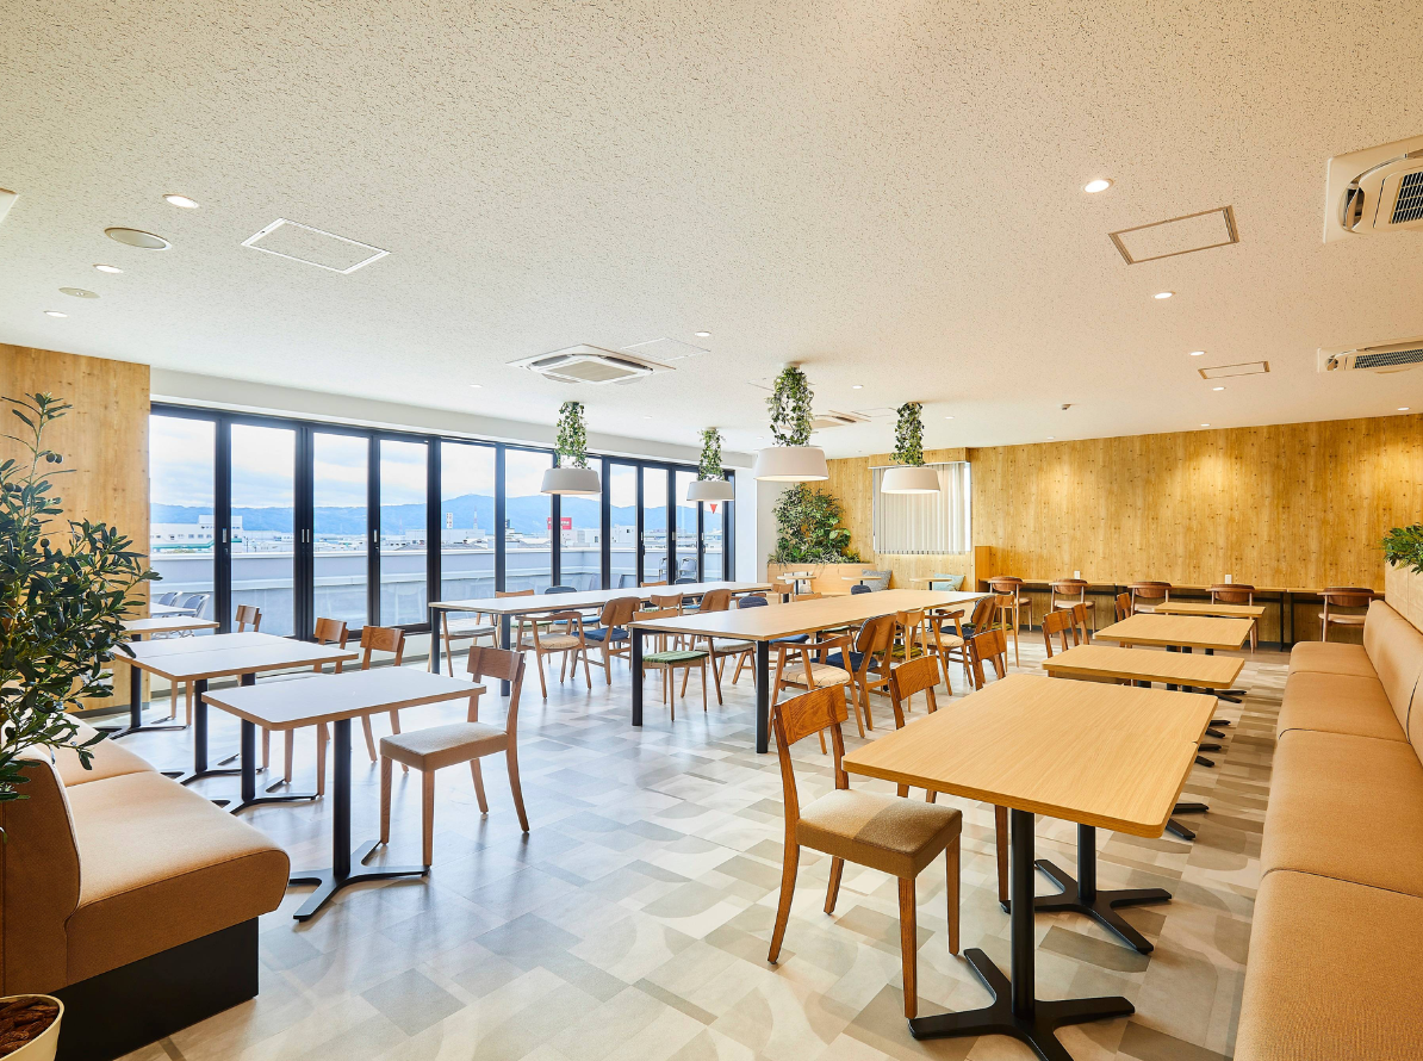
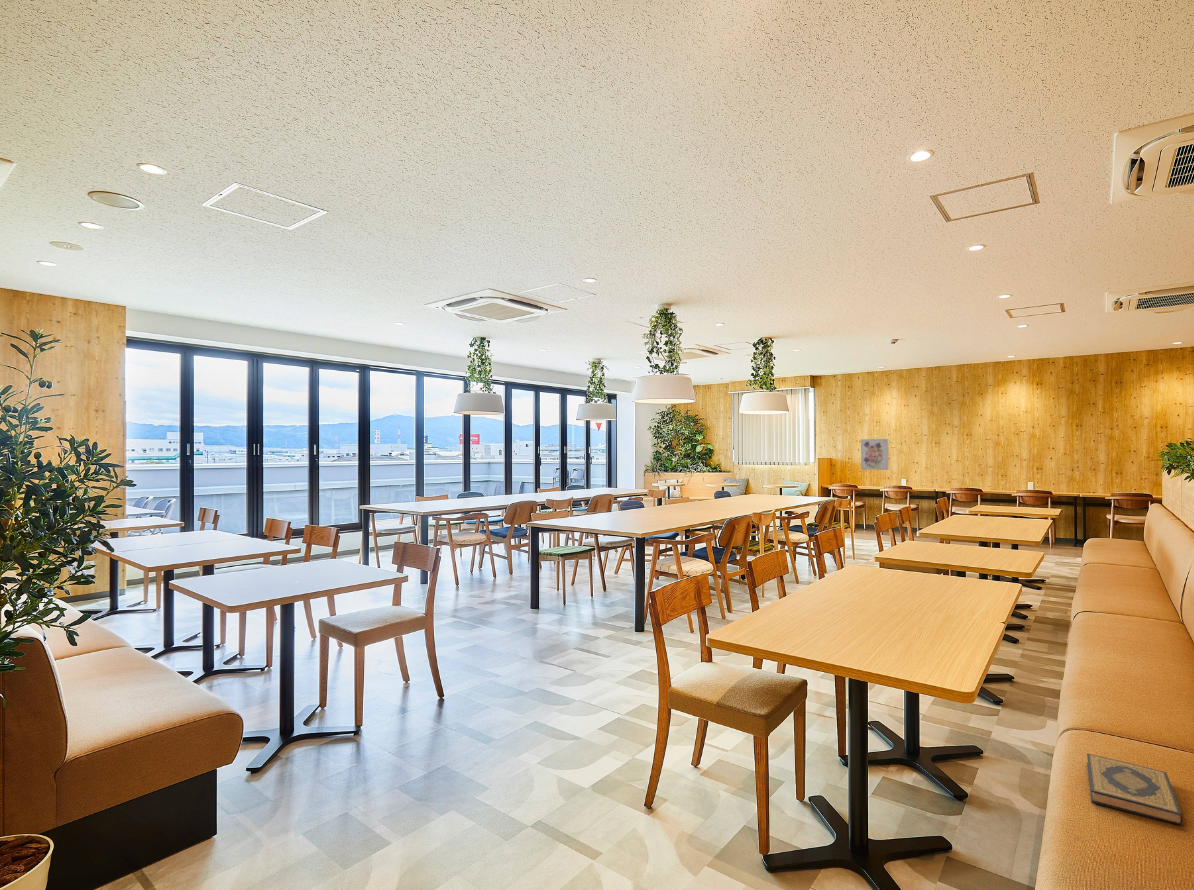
+ wall art (874, 454)
+ hardback book (1130, 786)
